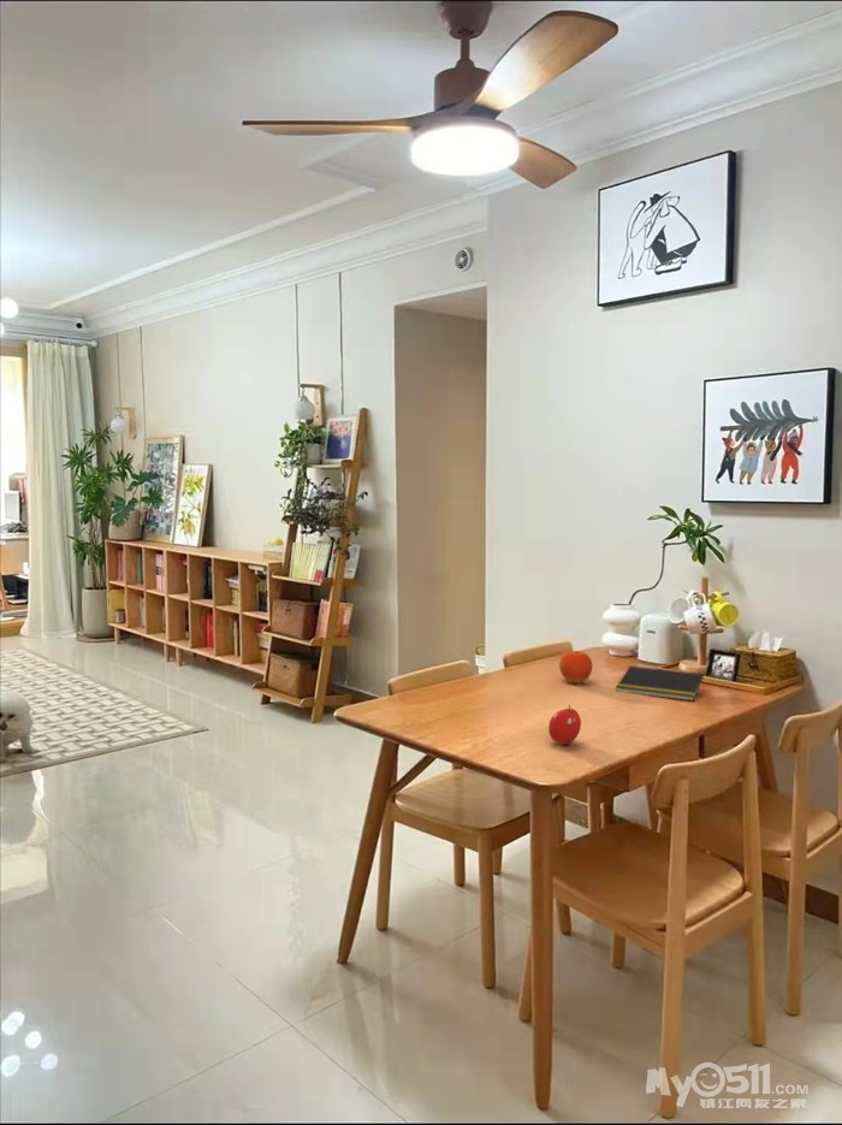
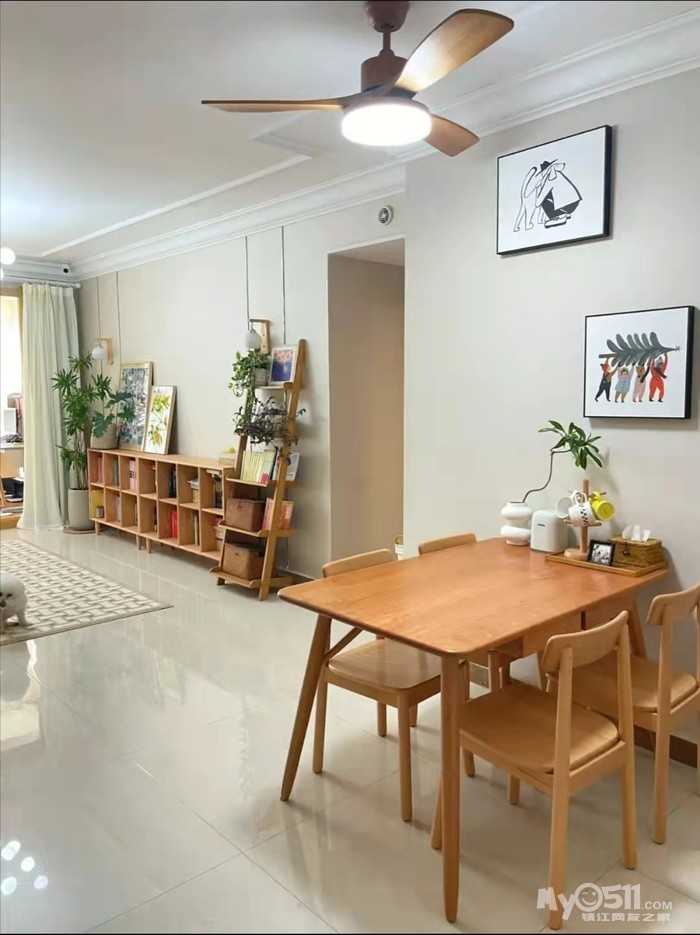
- fruit (575, 667)
- fruit (564, 723)
- notepad (659, 682)
